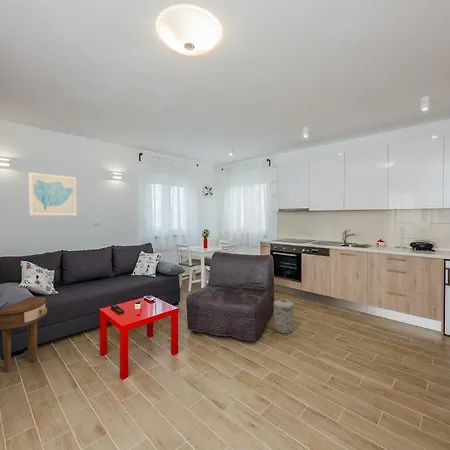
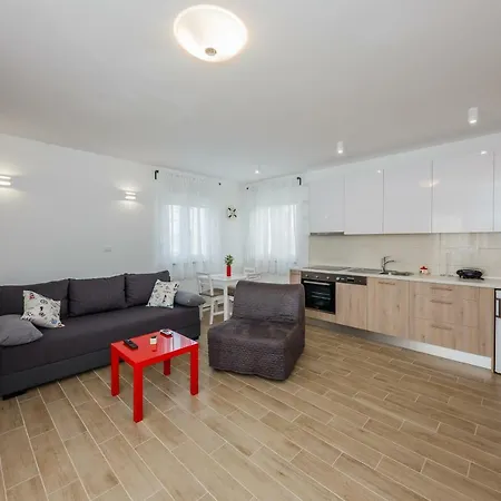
- wall art (53, 195)
- side table (27, 332)
- trash can (283, 315)
